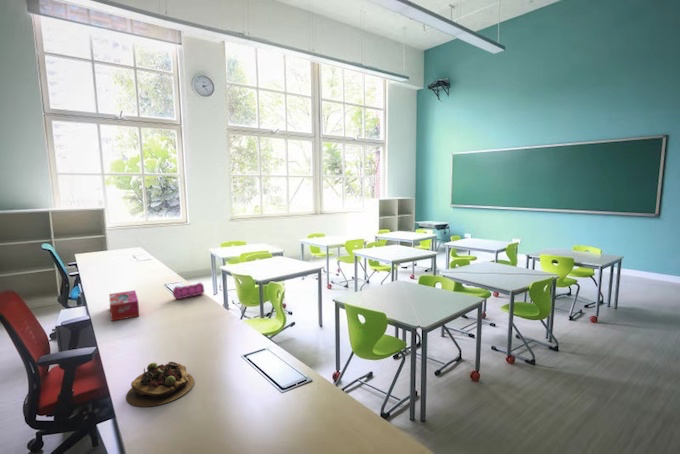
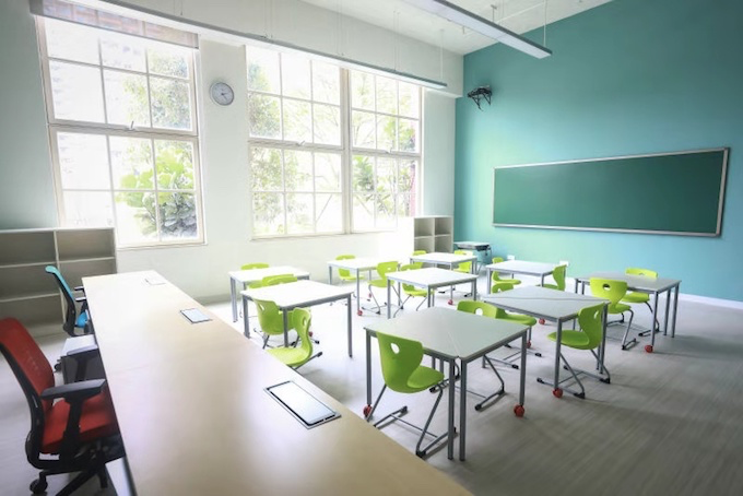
- tissue box (123, 304)
- pencil case (189, 290)
- succulent plant (160, 377)
